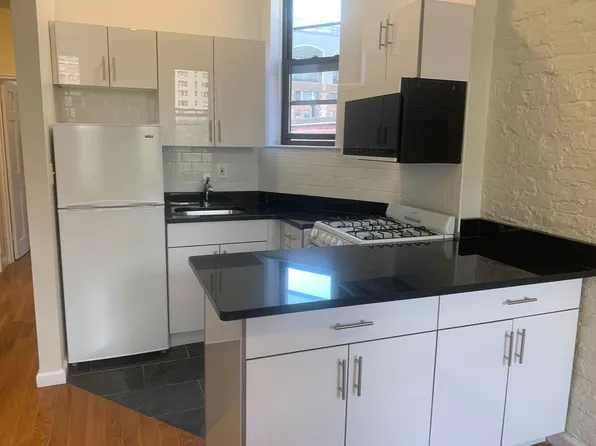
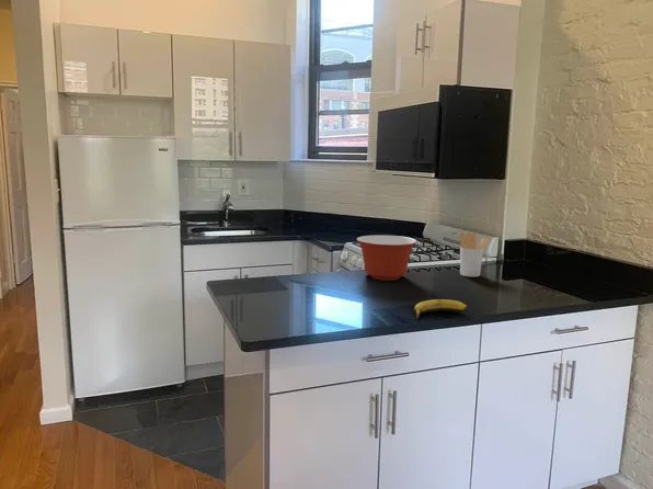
+ banana (435, 307)
+ mixing bowl (386, 258)
+ utensil holder (469, 253)
